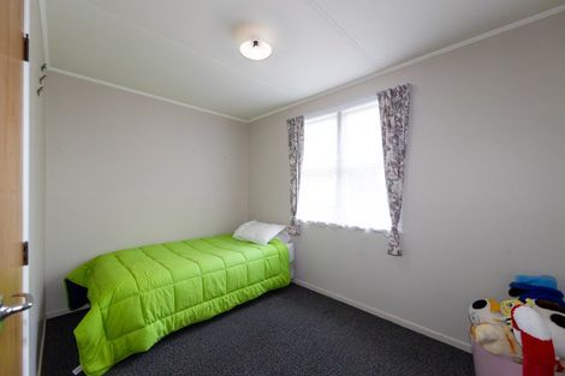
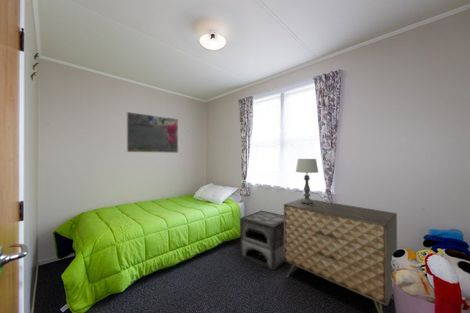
+ furnace (266, 236)
+ table lamp (306, 180)
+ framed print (154, 134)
+ dresser (335, 247)
